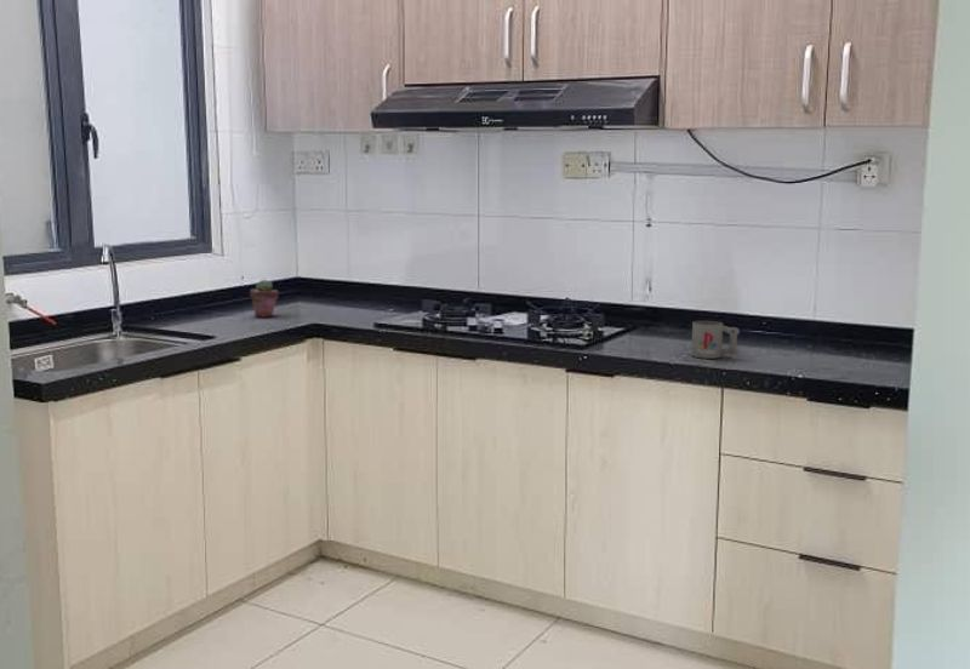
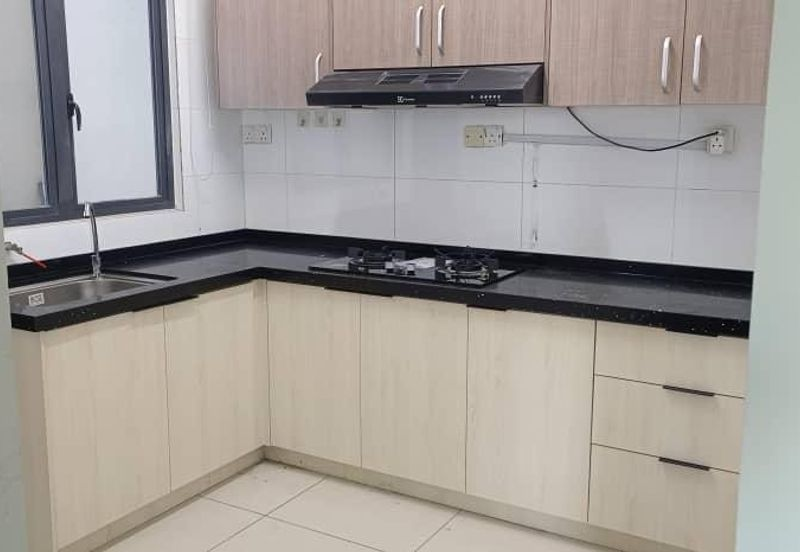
- mug (715, 339)
- potted succulent (264, 297)
